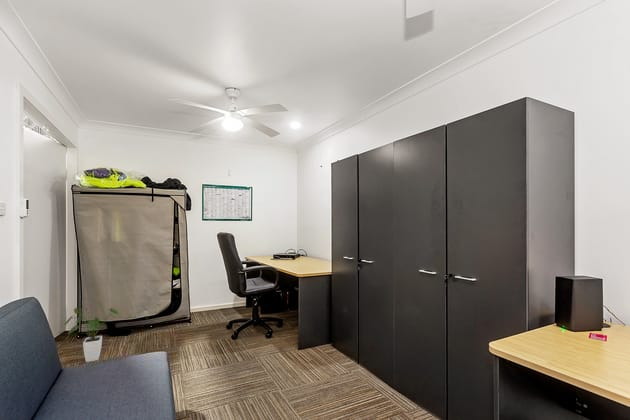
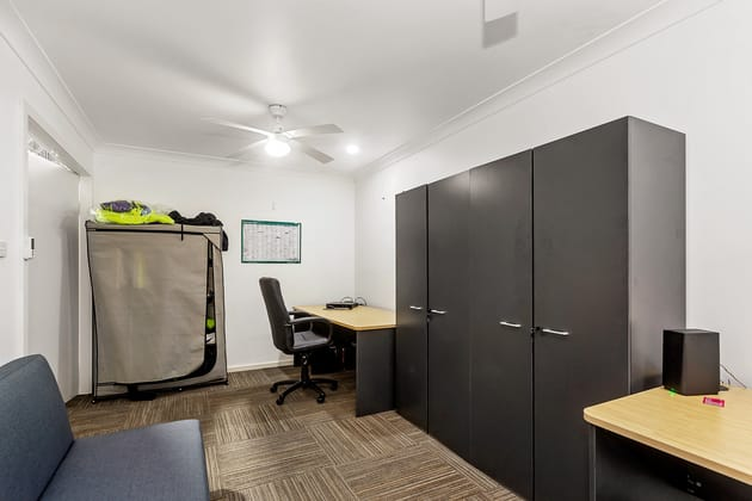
- house plant (93, 332)
